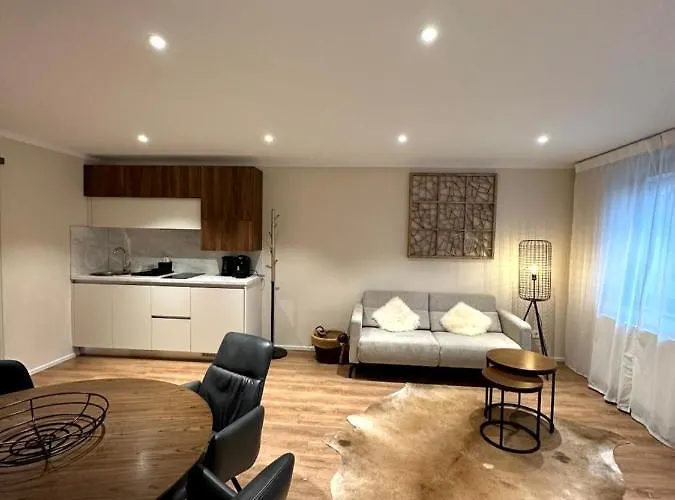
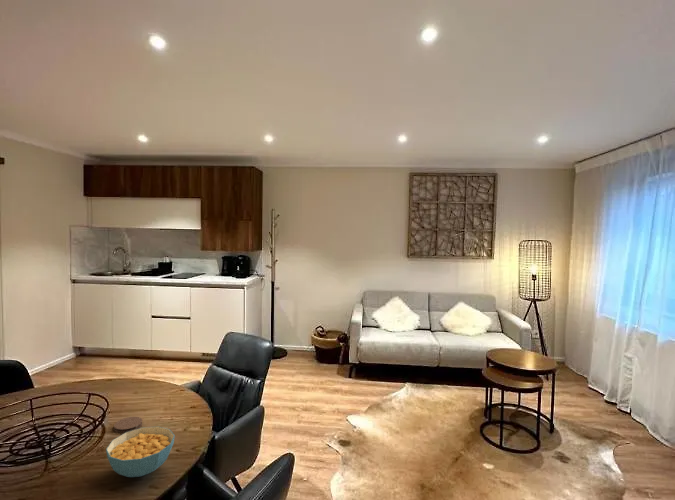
+ cereal bowl (141, 456)
+ coaster (128, 424)
